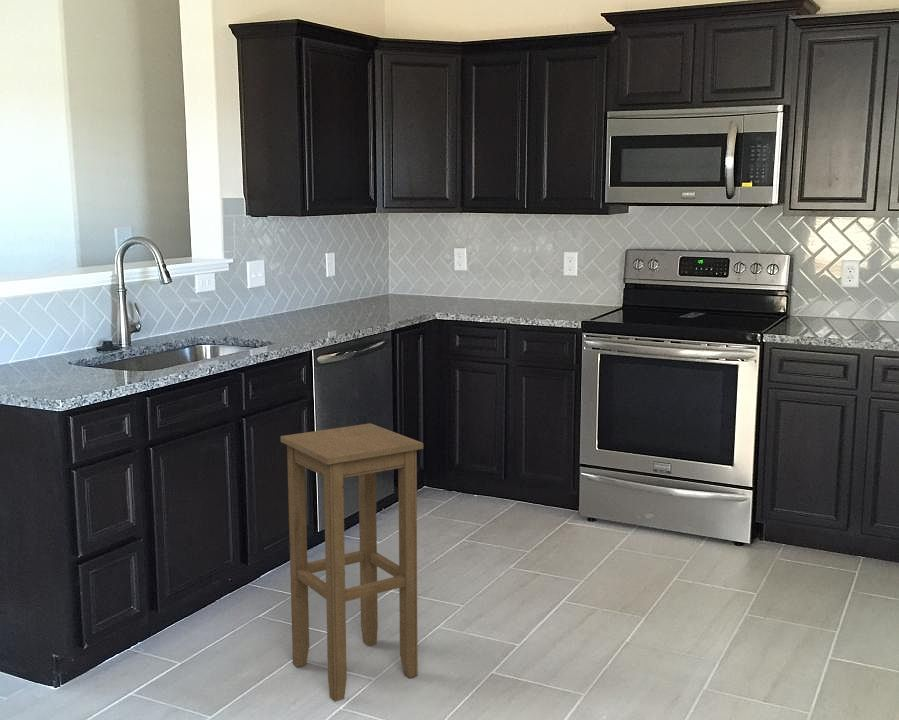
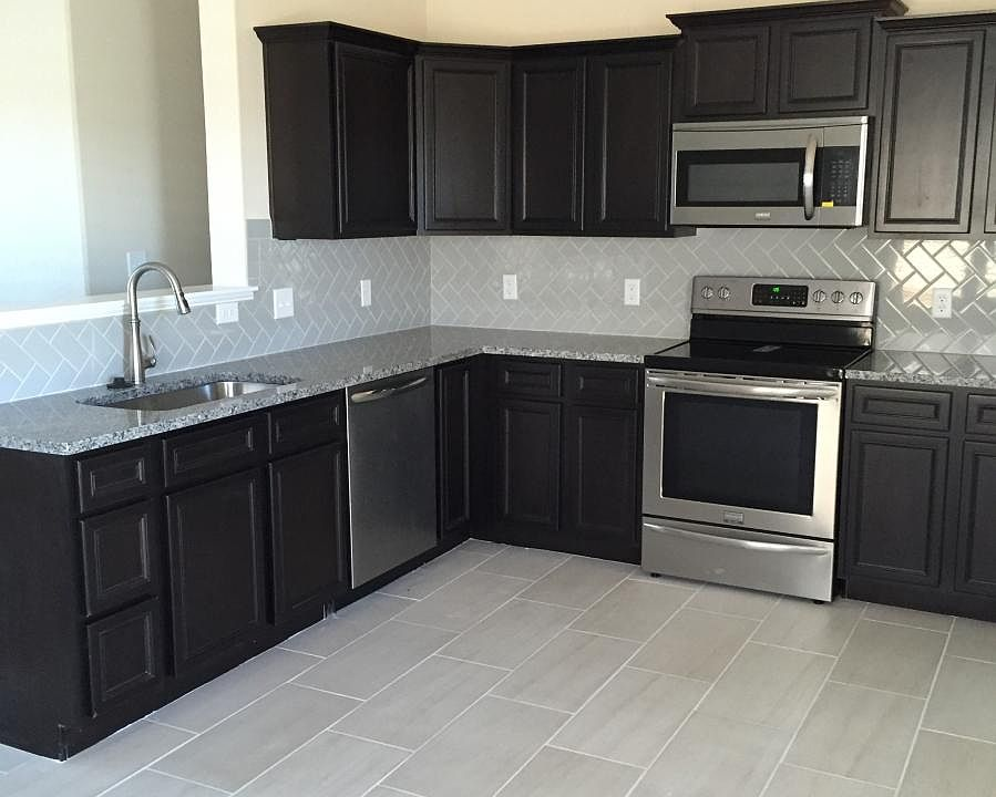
- stool (352, 556)
